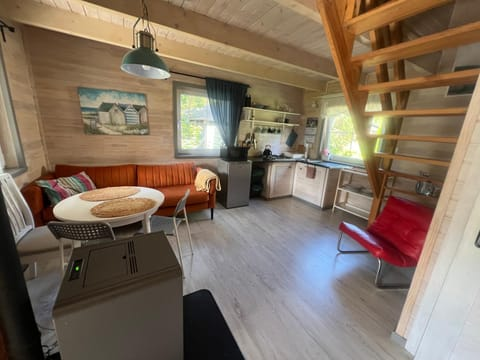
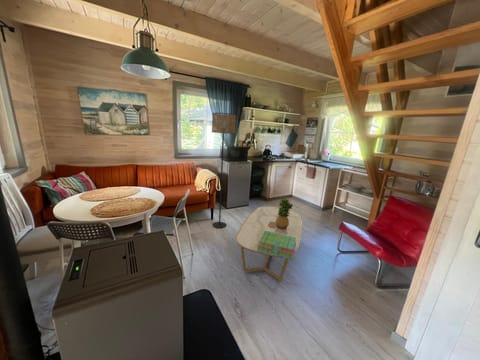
+ floor lamp (221, 173)
+ stack of books (277, 243)
+ potted plant (284, 212)
+ coffee table (274, 232)
